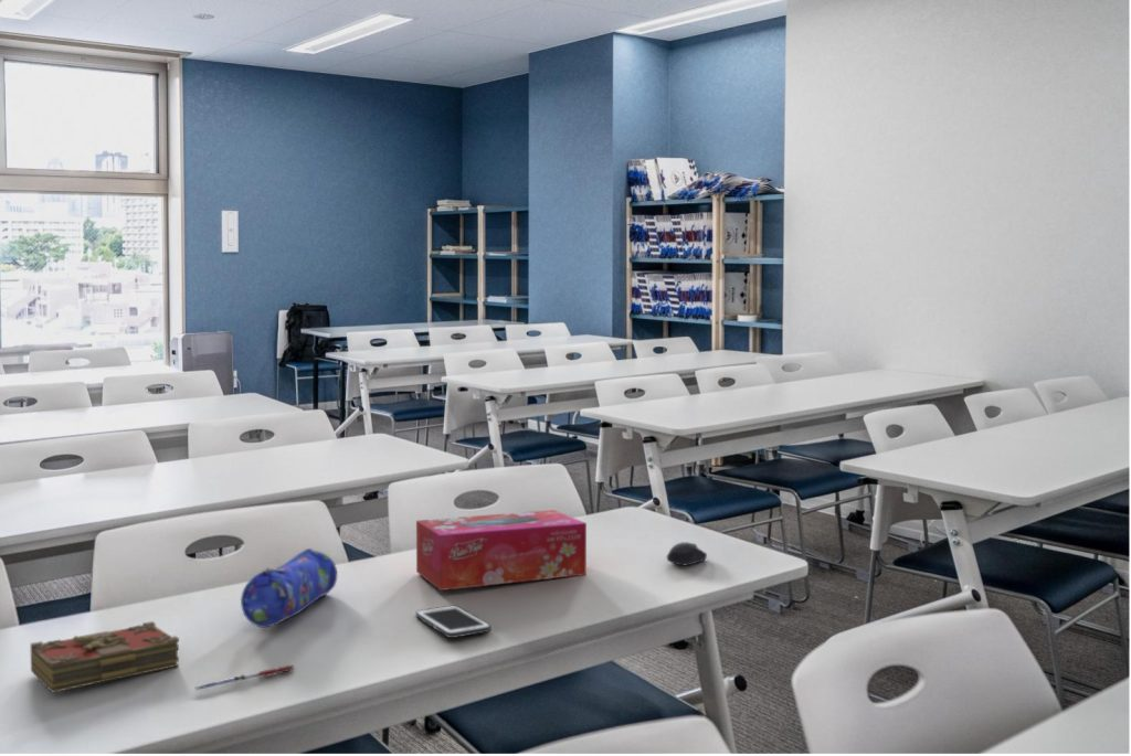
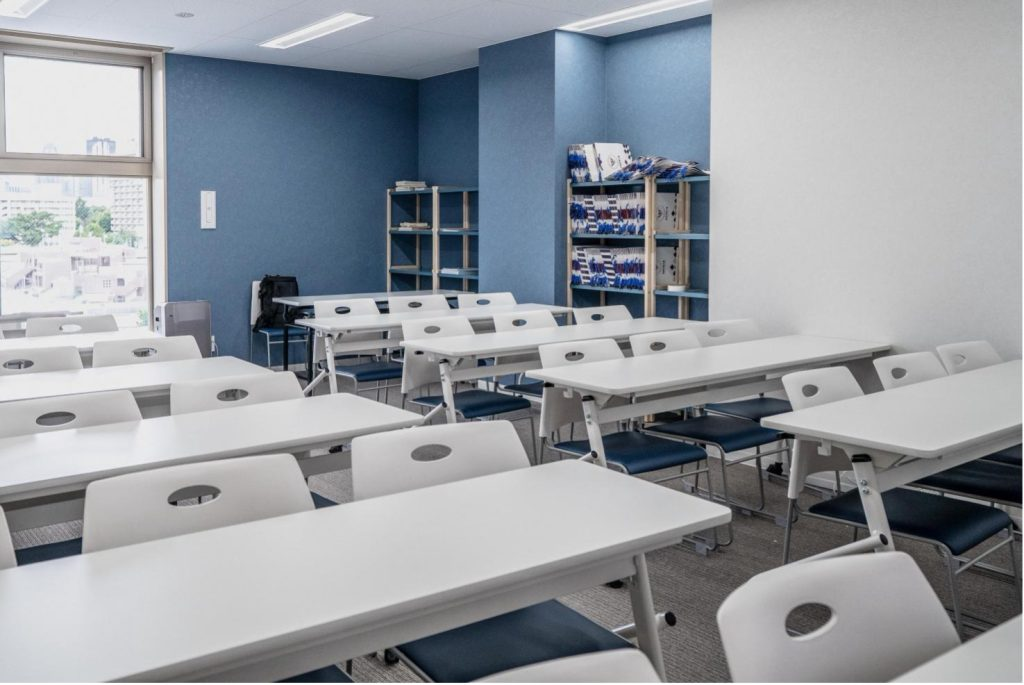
- cell phone (452, 620)
- computer mouse (686, 552)
- book (106, 653)
- pen (245, 675)
- pencil case (290, 584)
- tissue box (500, 547)
